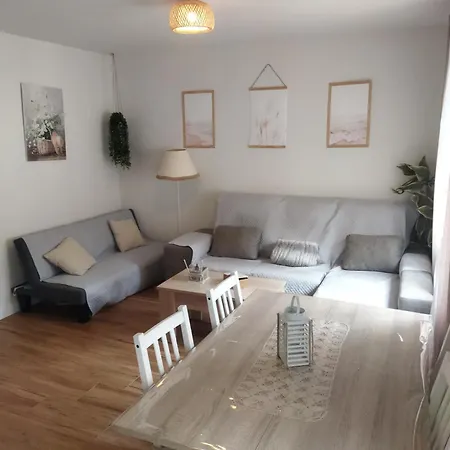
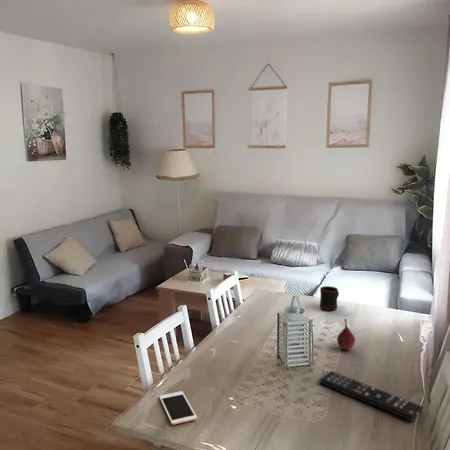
+ mug (330, 297)
+ remote control (368, 393)
+ fruit (346, 334)
+ cell phone (177, 407)
